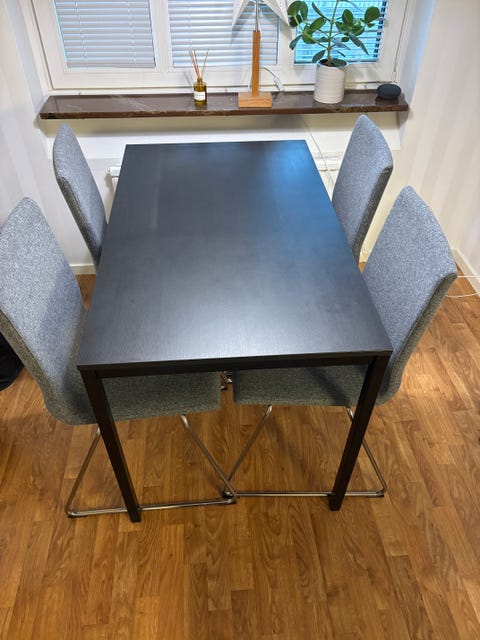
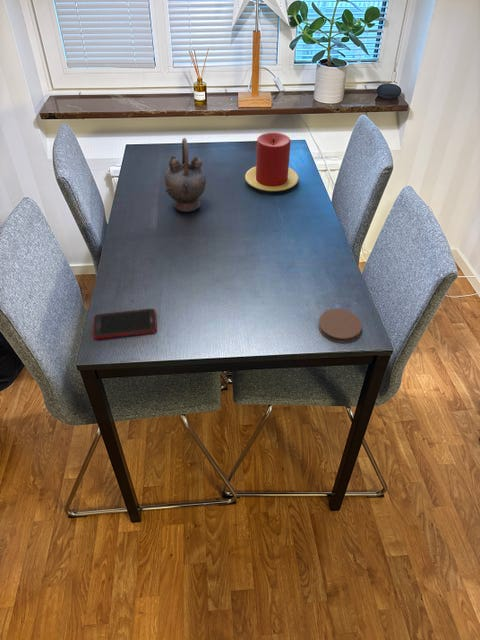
+ cell phone (125, 323)
+ coaster (339, 325)
+ teapot (185, 176)
+ candle (272, 160)
